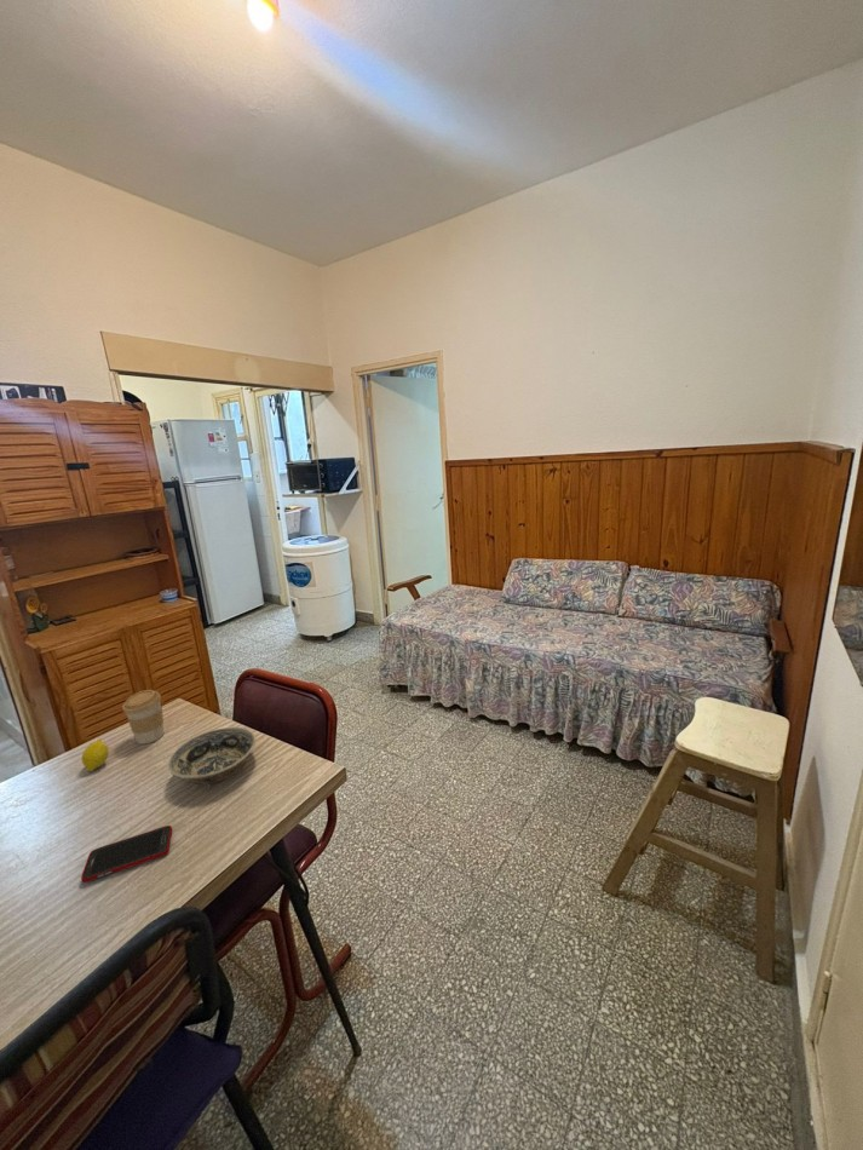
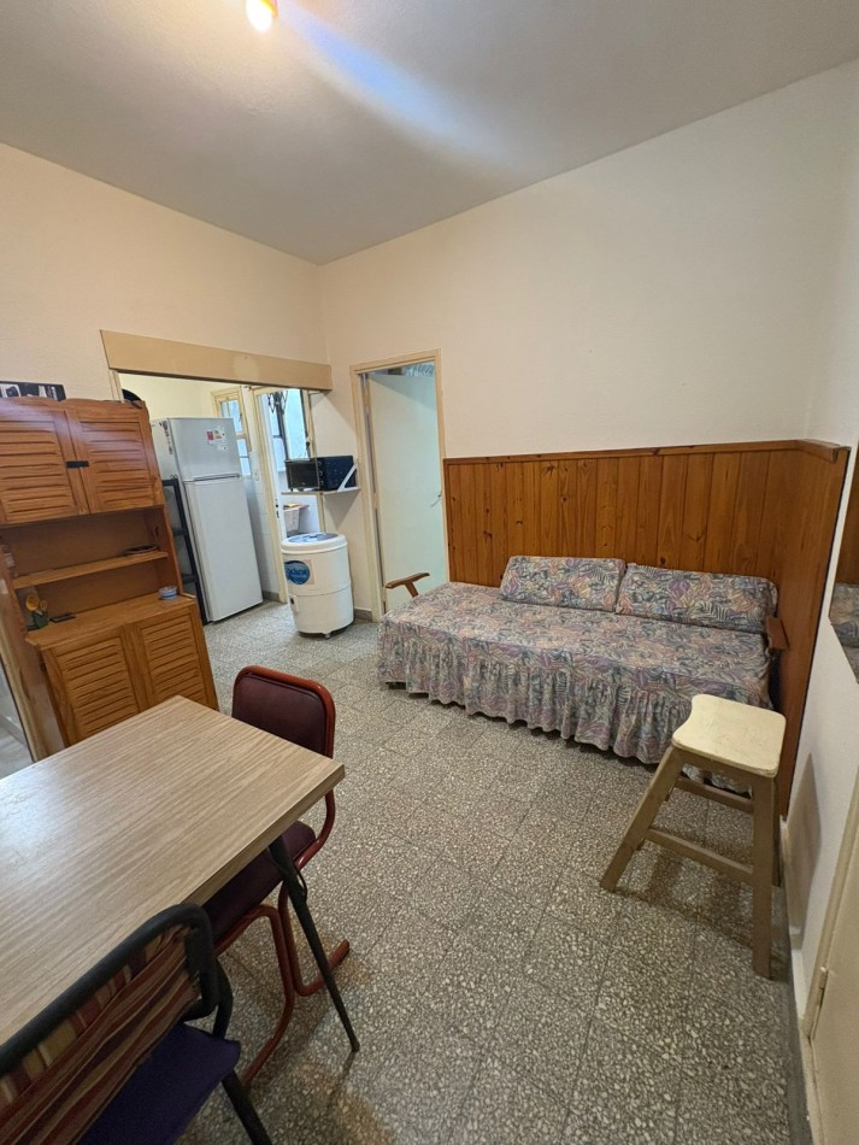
- cell phone (128, 852)
- fruit (94, 754)
- bowl (214, 759)
- coffee cup (145, 715)
